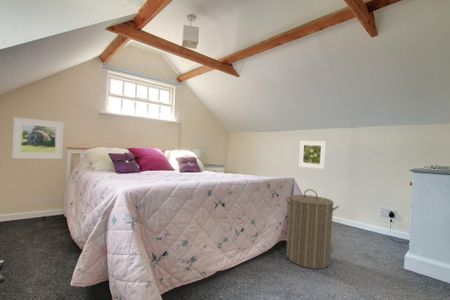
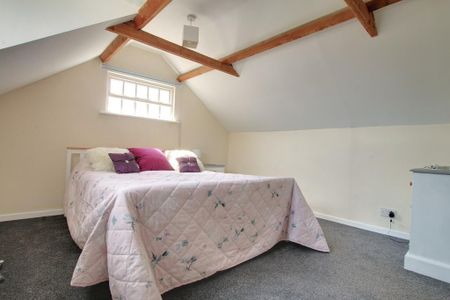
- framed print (39, 139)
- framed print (311, 154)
- laundry hamper (309, 224)
